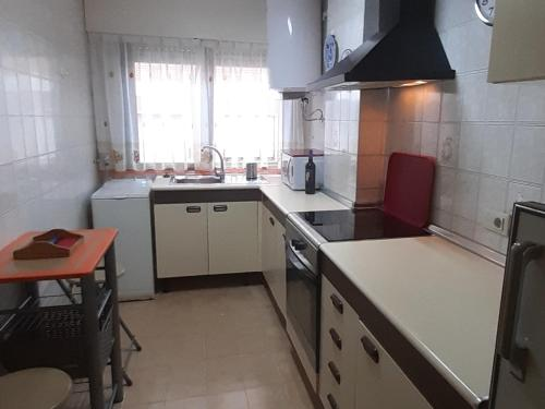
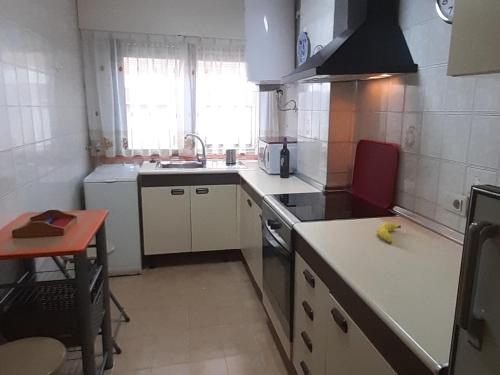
+ banana (391, 229)
